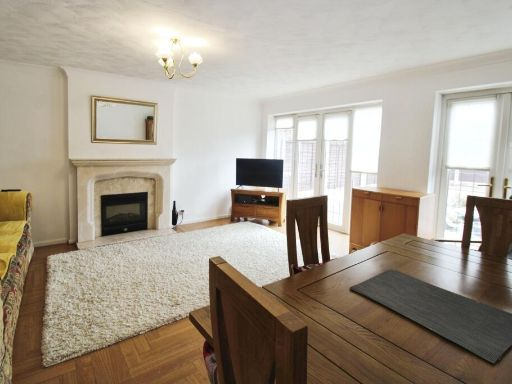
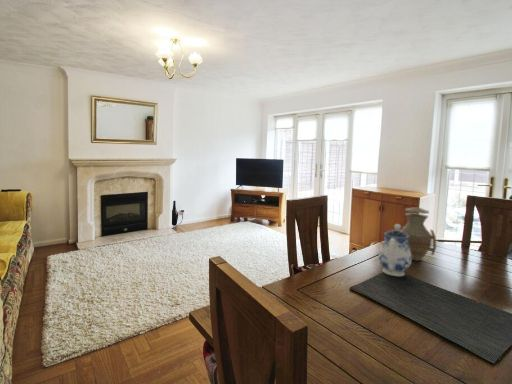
+ vase (414, 232)
+ teapot (395, 248)
